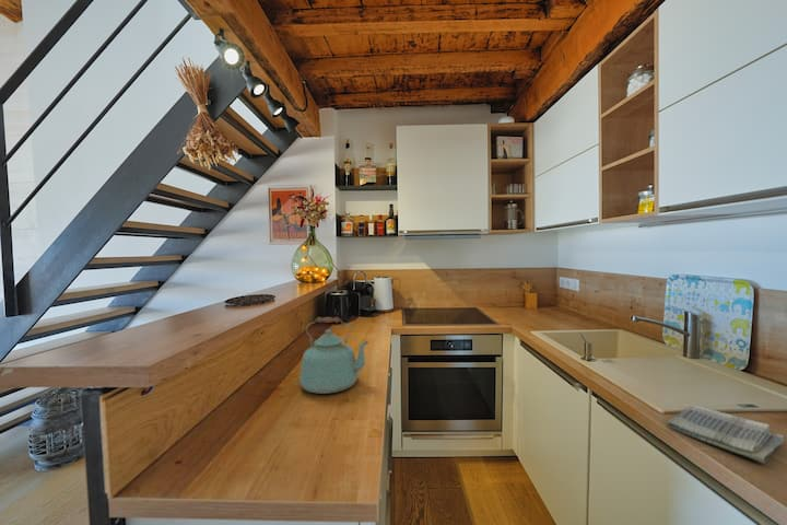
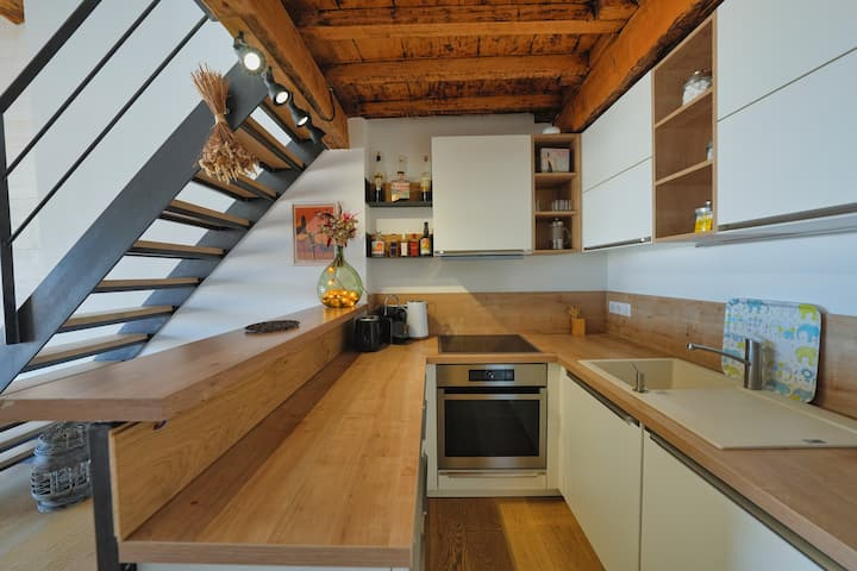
- dish towel (724, 428)
- kettle (333, 350)
